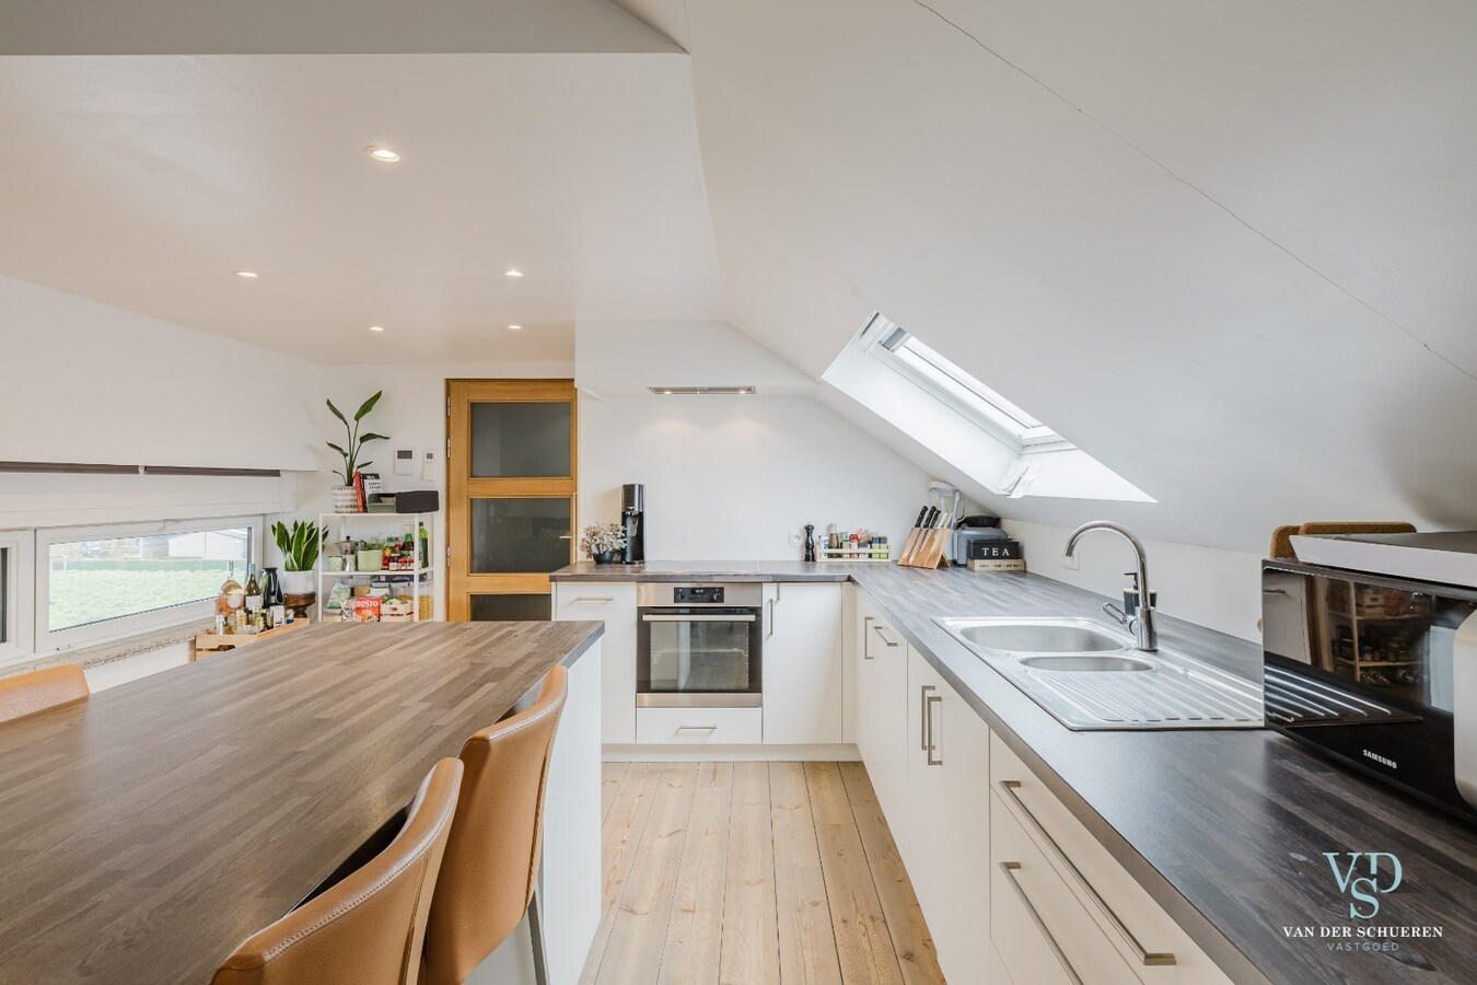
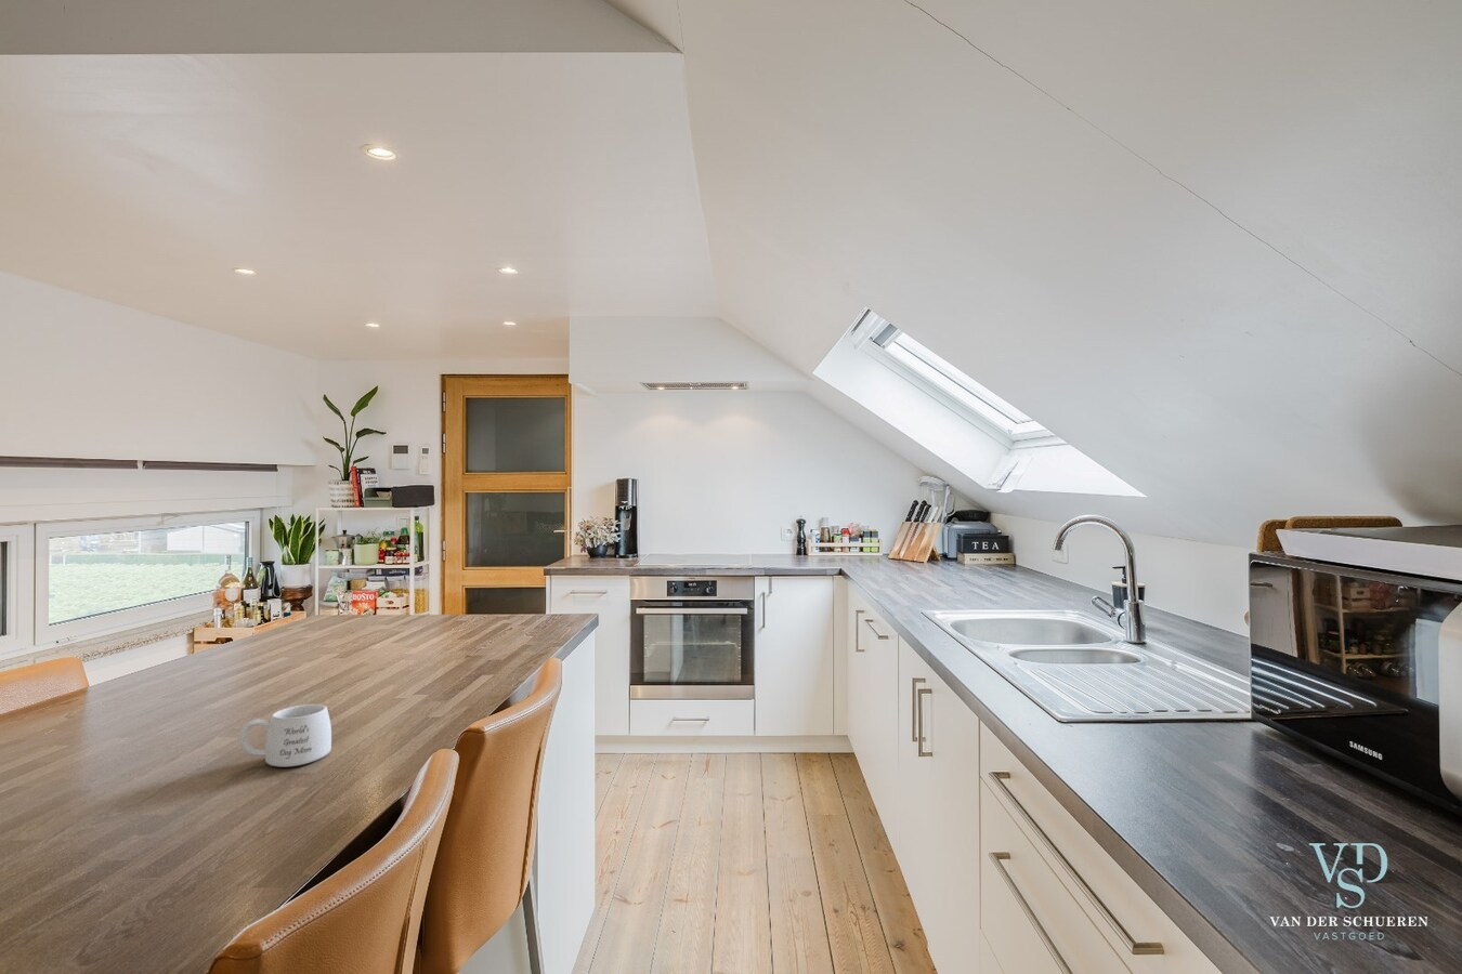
+ mug (286, 736)
